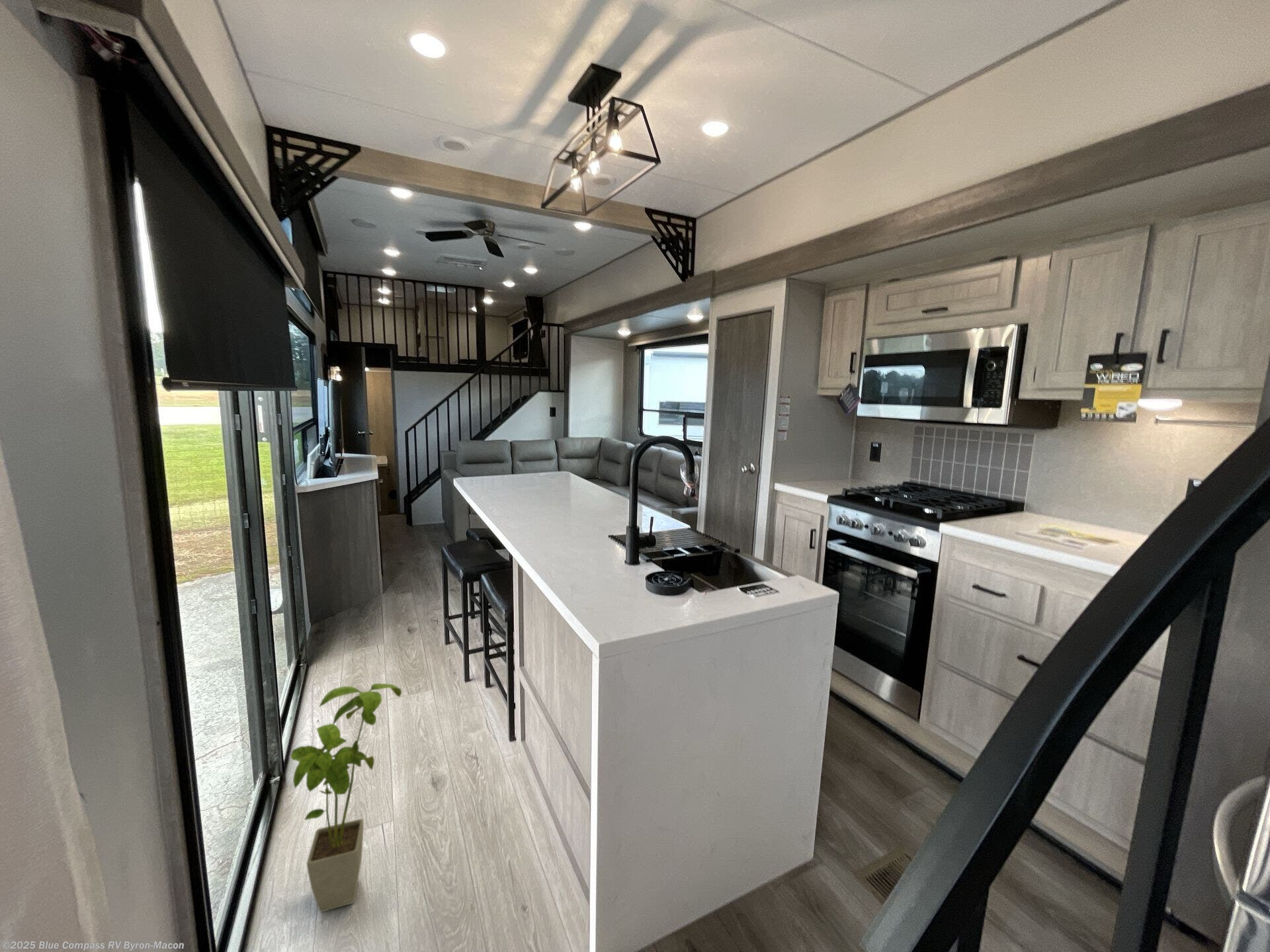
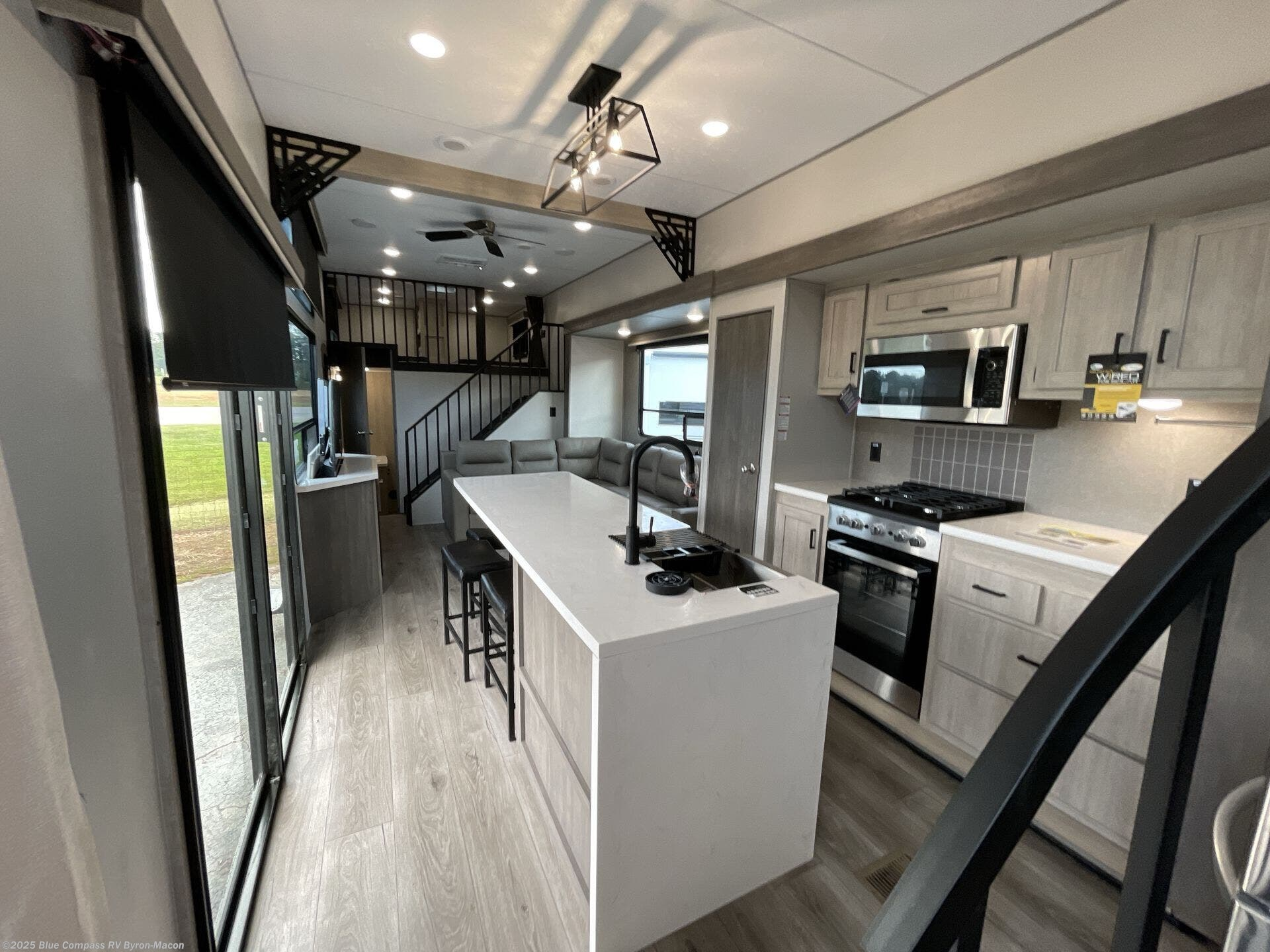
- house plant (347, 785)
